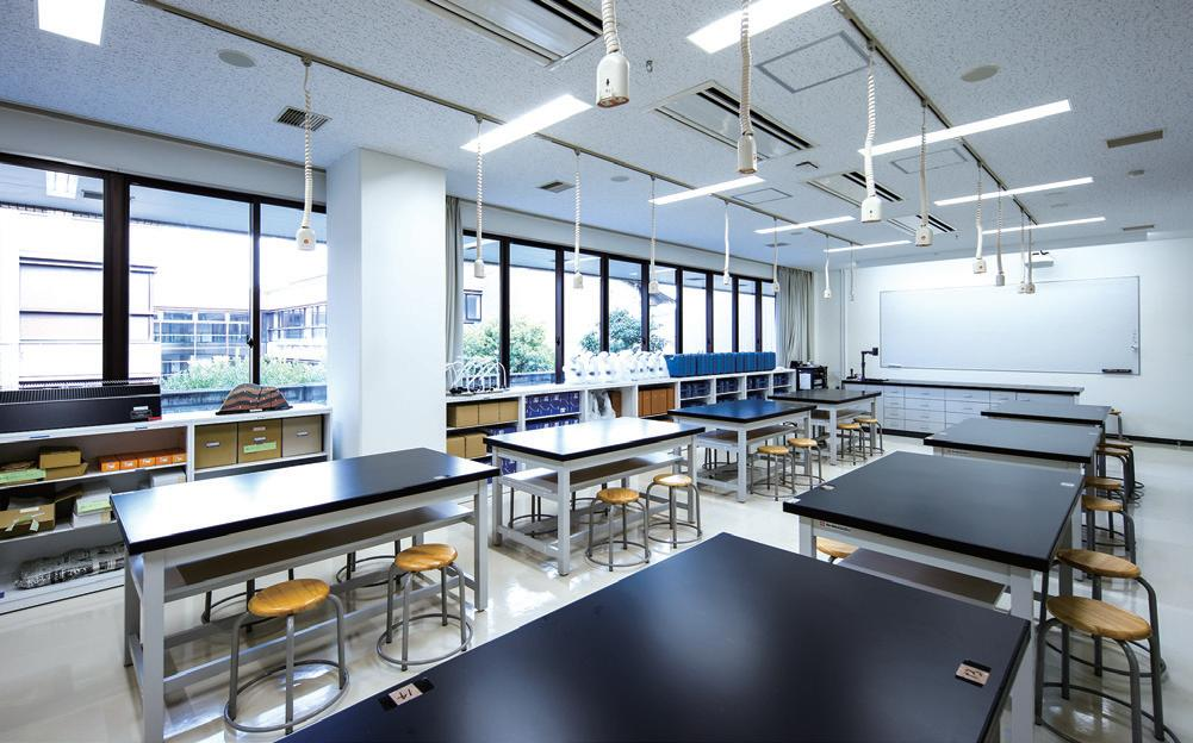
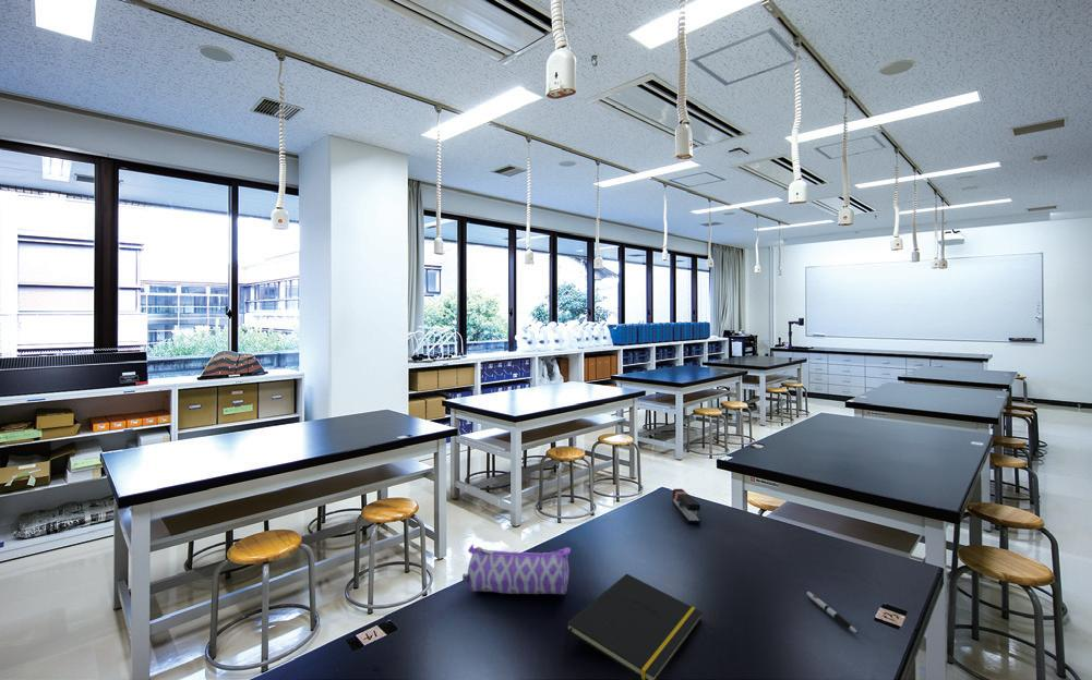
+ notepad (637, 620)
+ stapler (685, 502)
+ pen (831, 611)
+ pencil case (518, 568)
